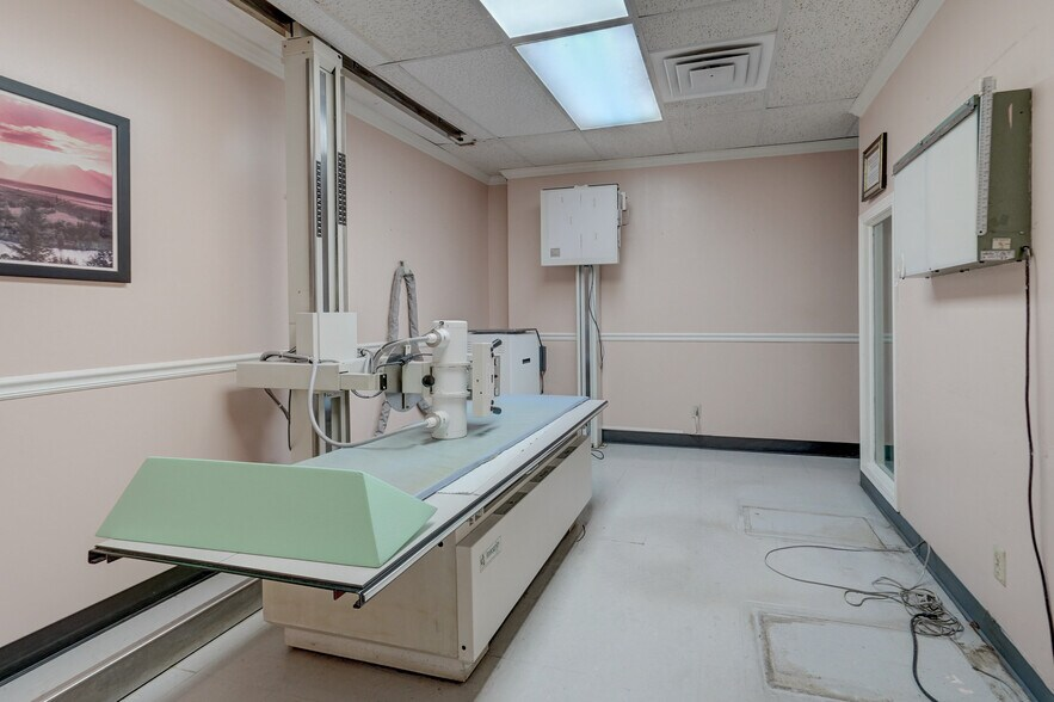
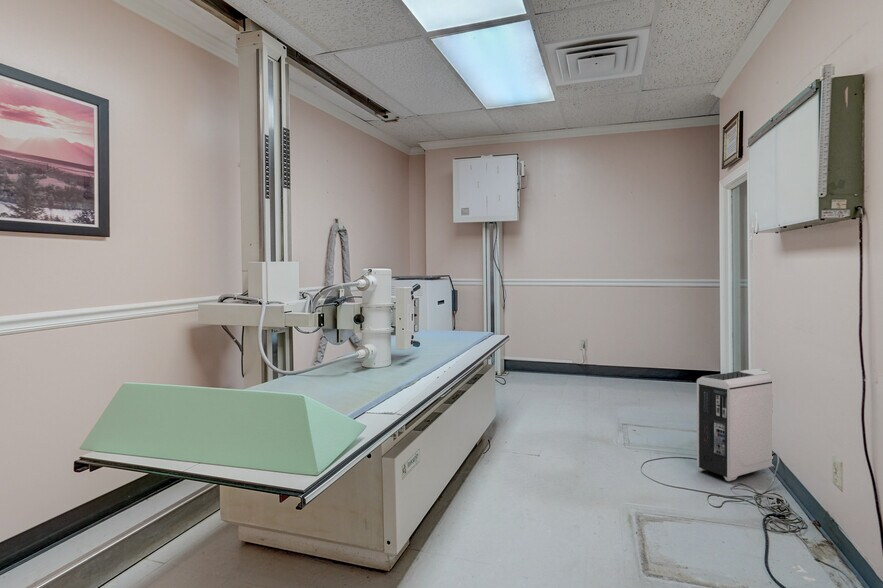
+ air purifier (740, 420)
